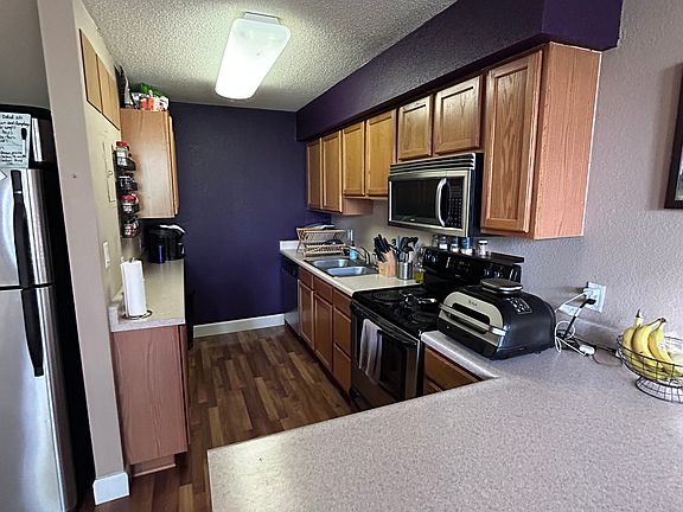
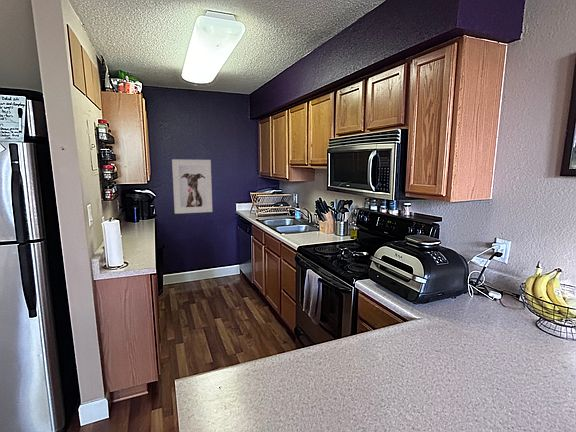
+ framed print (192, 186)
